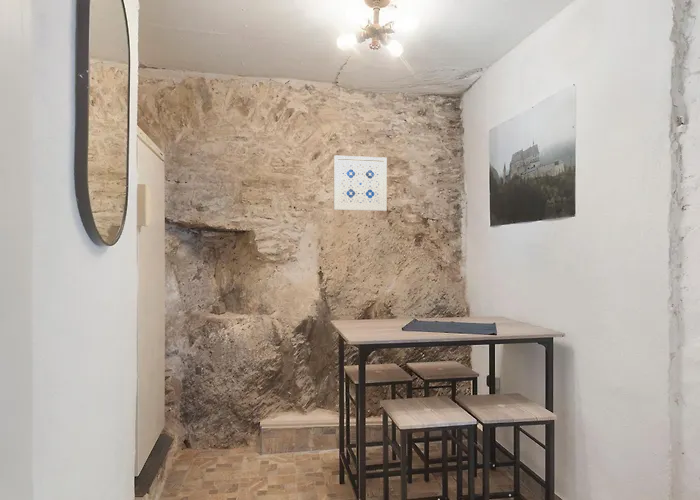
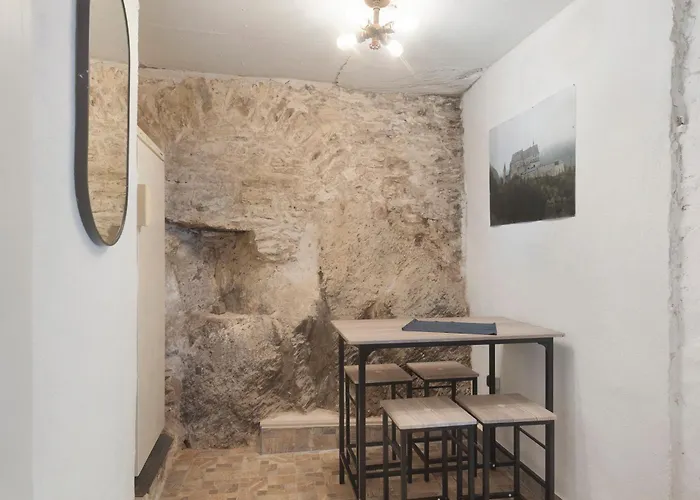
- wall art (360, 183)
